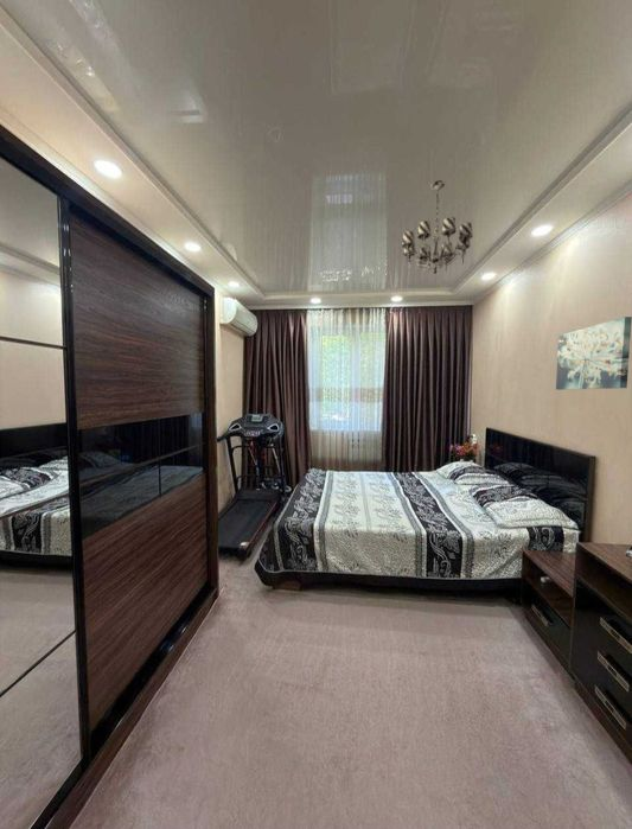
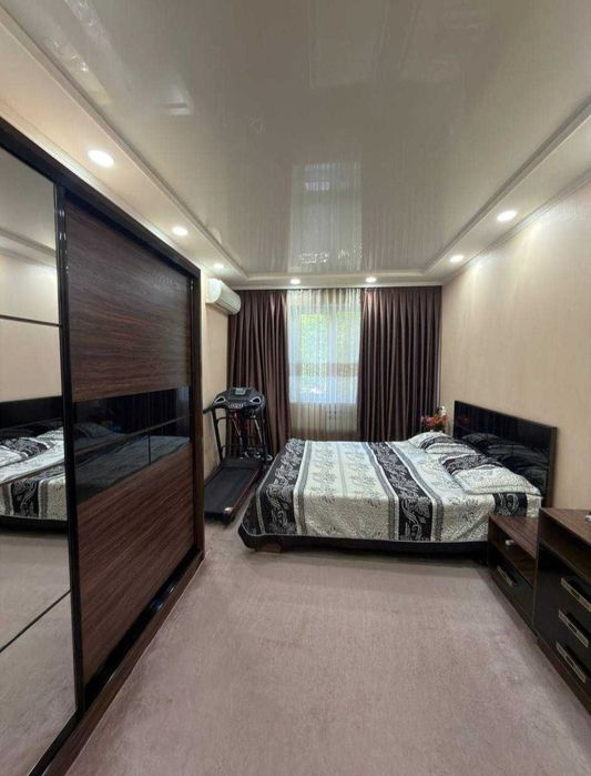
- chandelier (436, 229)
- wall art (588, 358)
